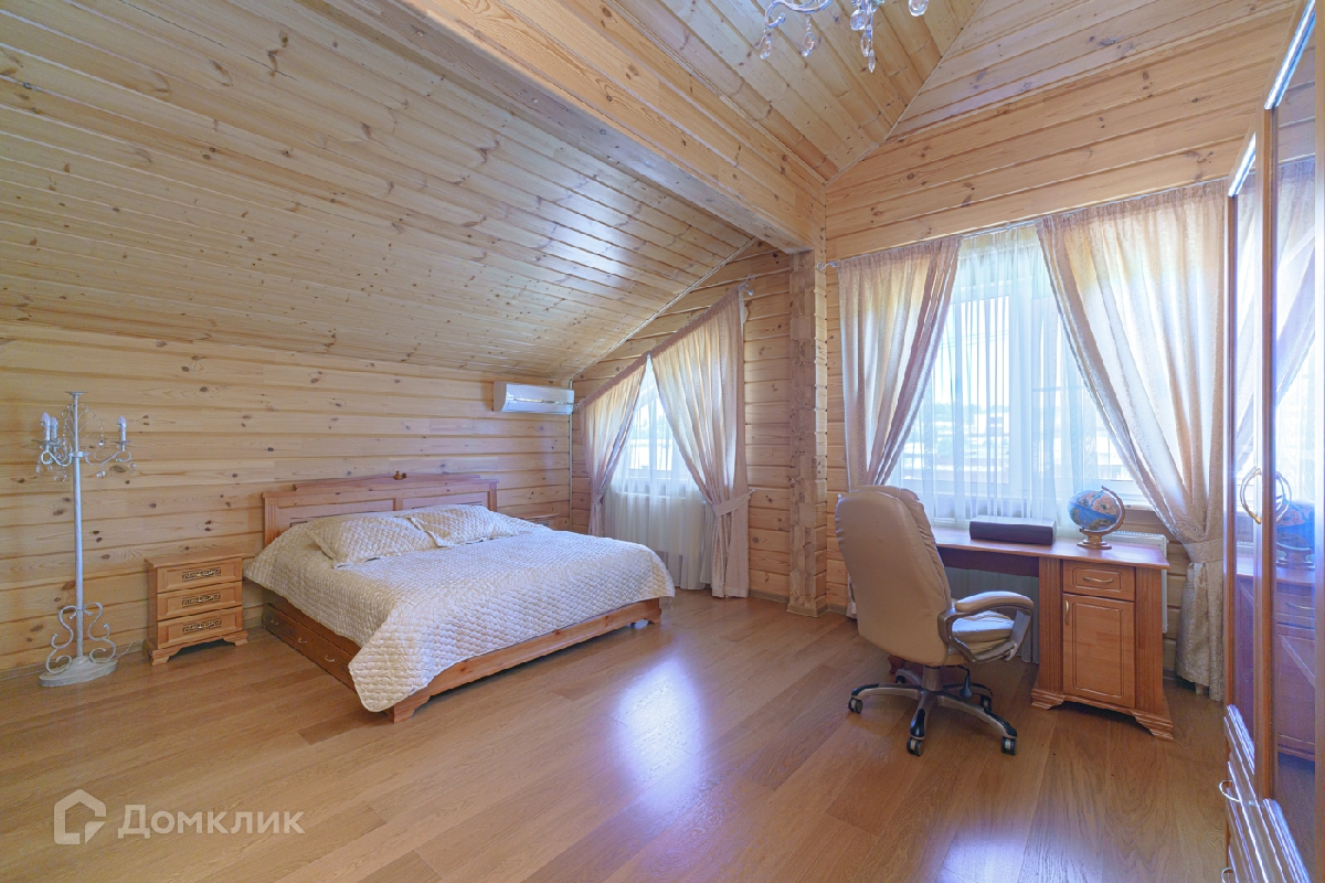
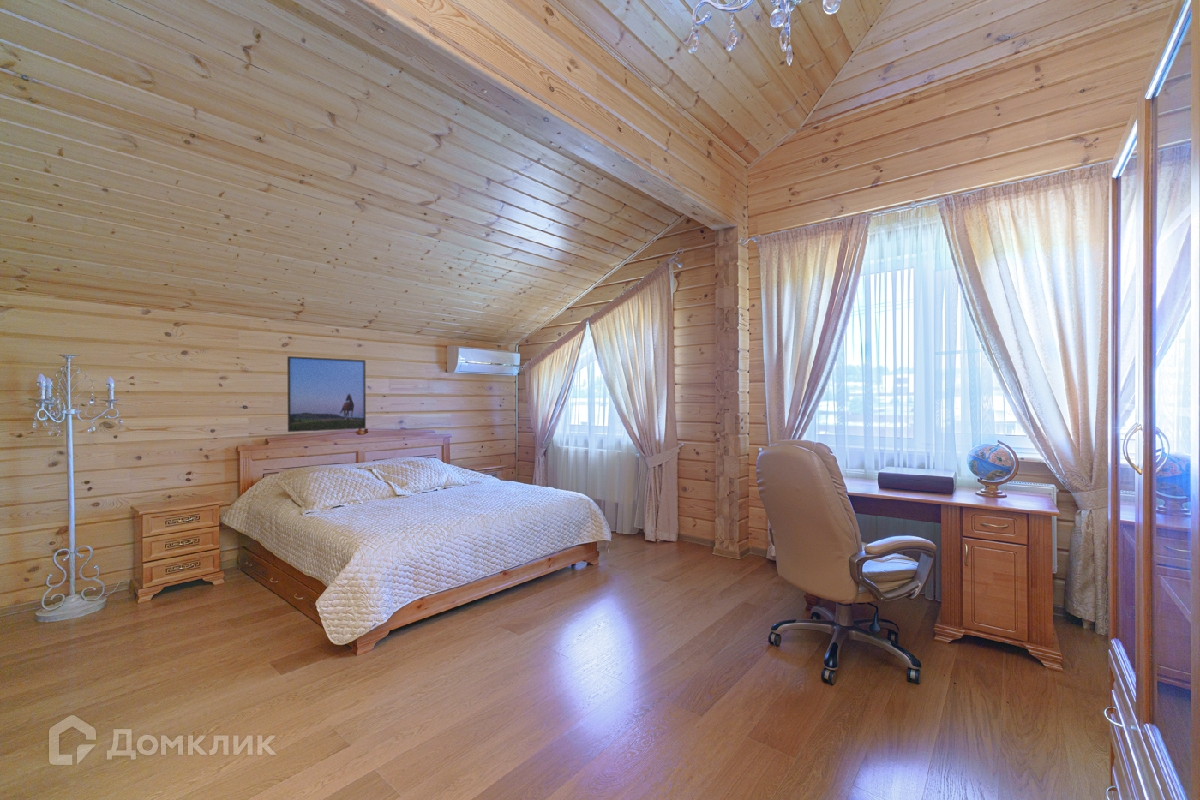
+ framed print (328, 394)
